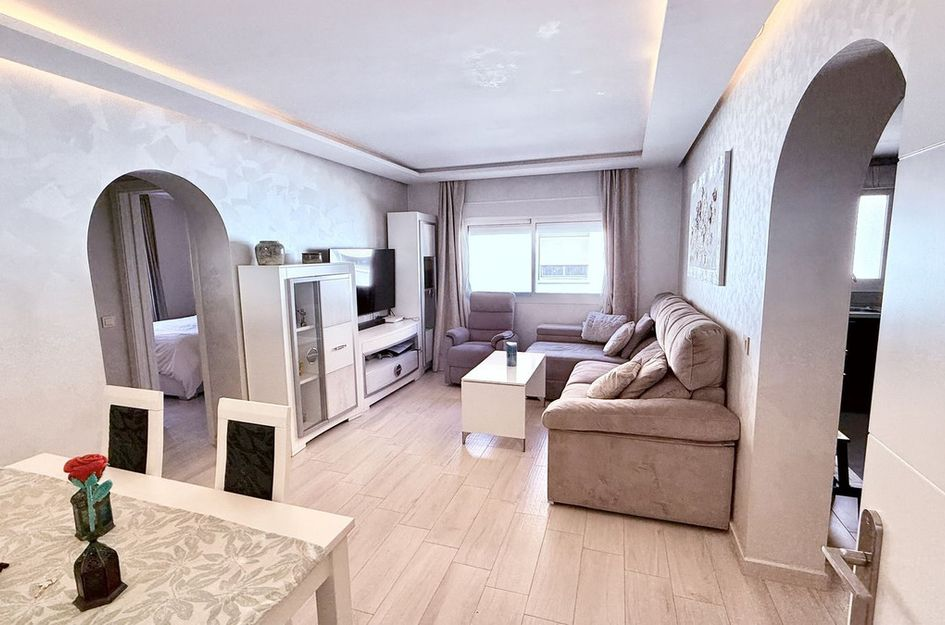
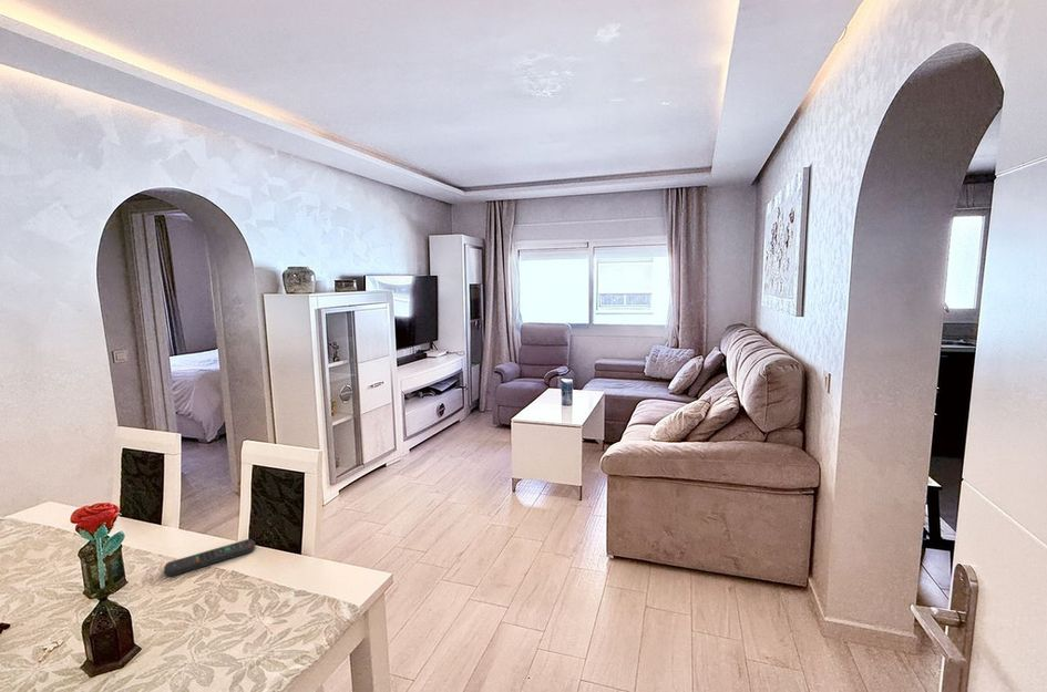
+ remote control (212, 556)
